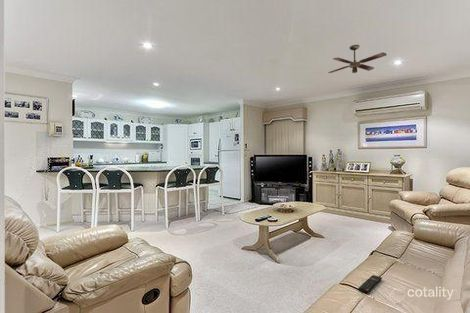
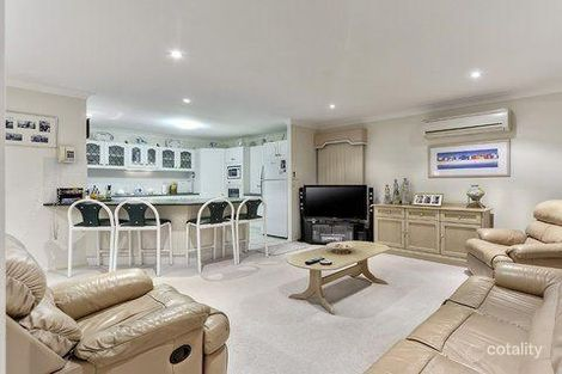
- ceiling fan (354, 59)
- remote control (370, 283)
